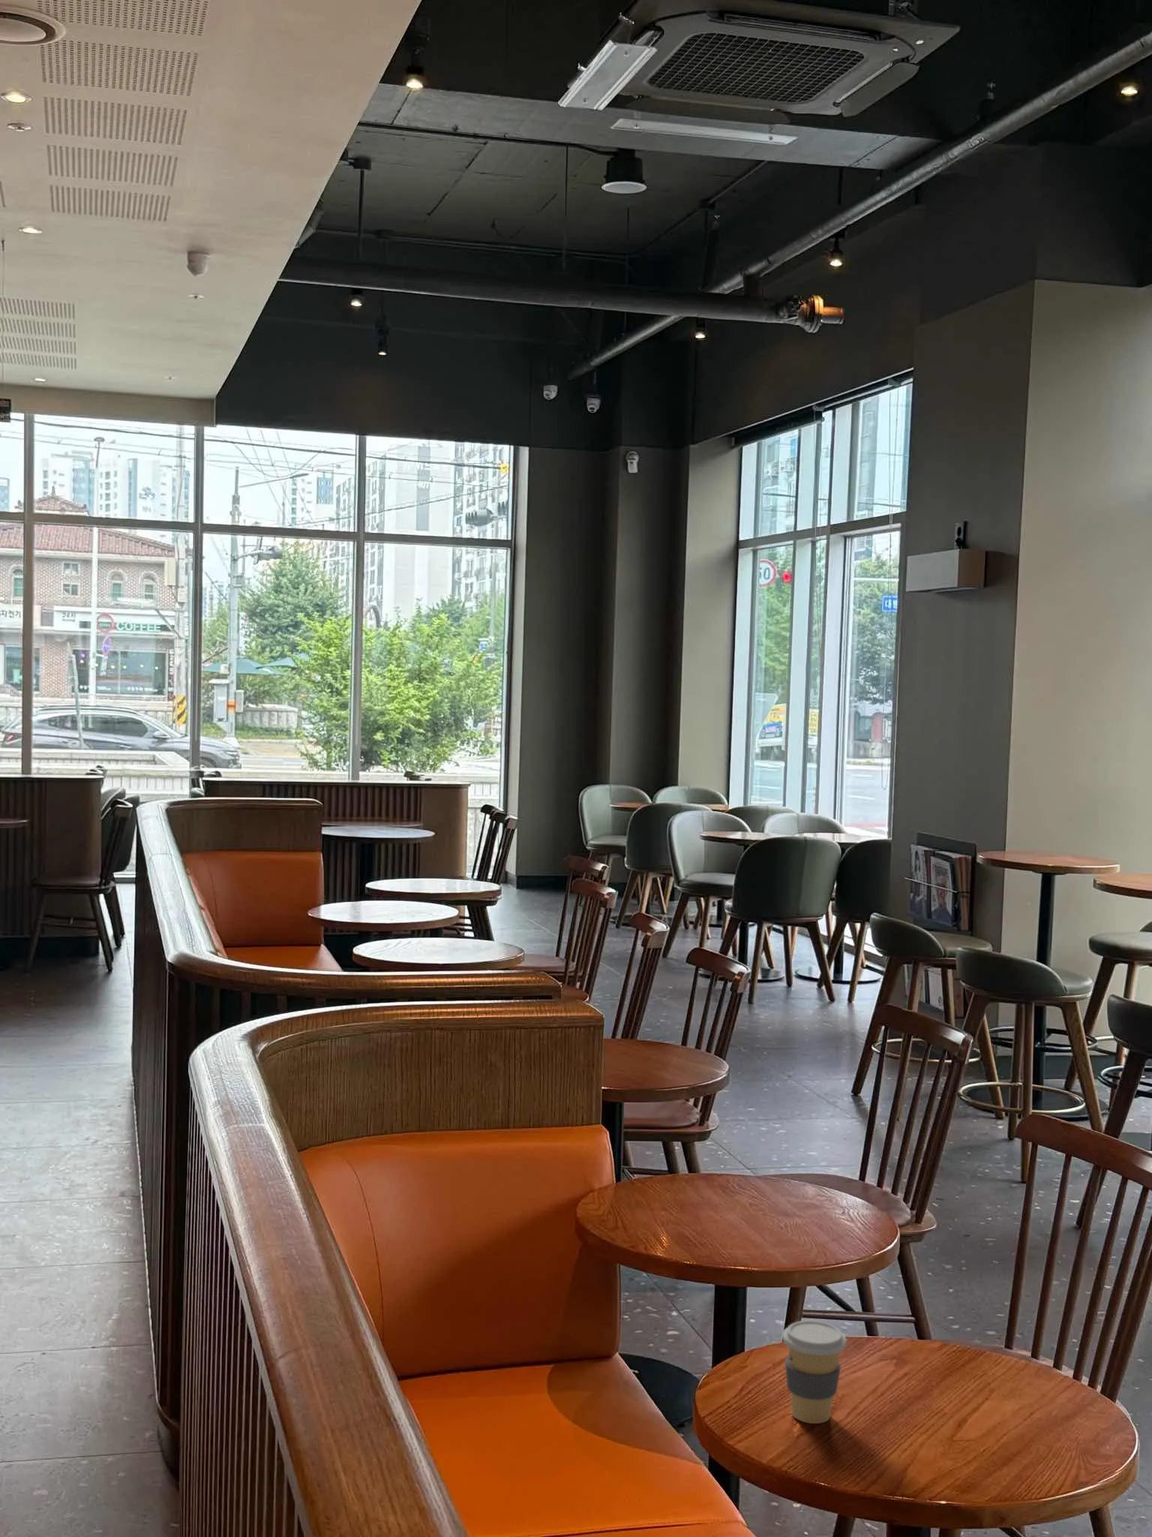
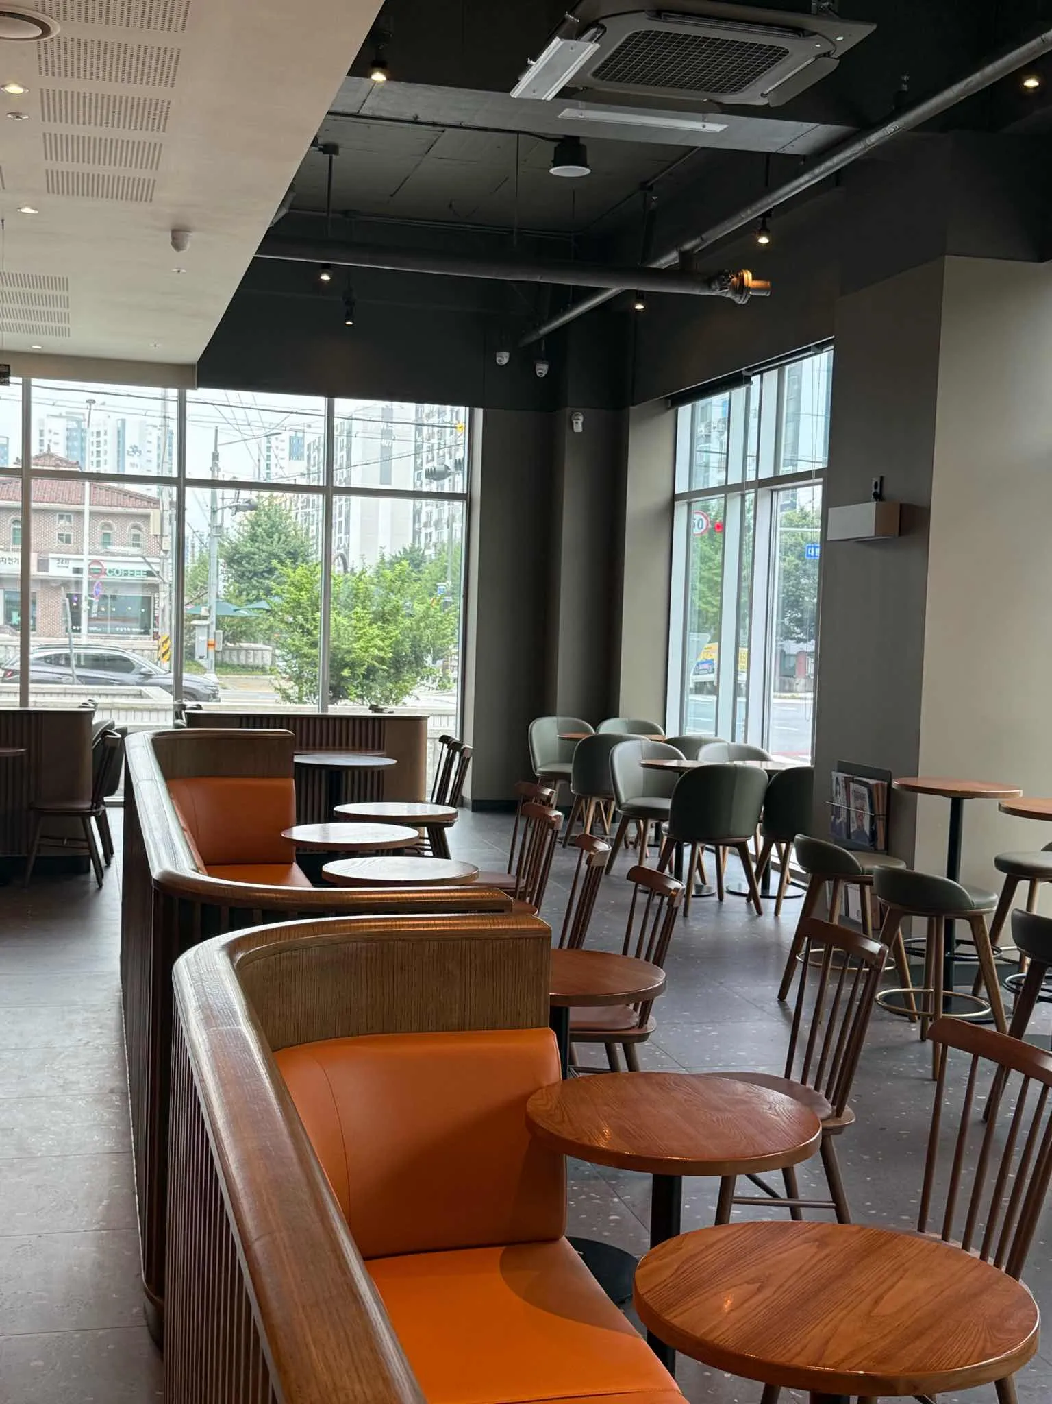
- coffee cup (812, 1372)
